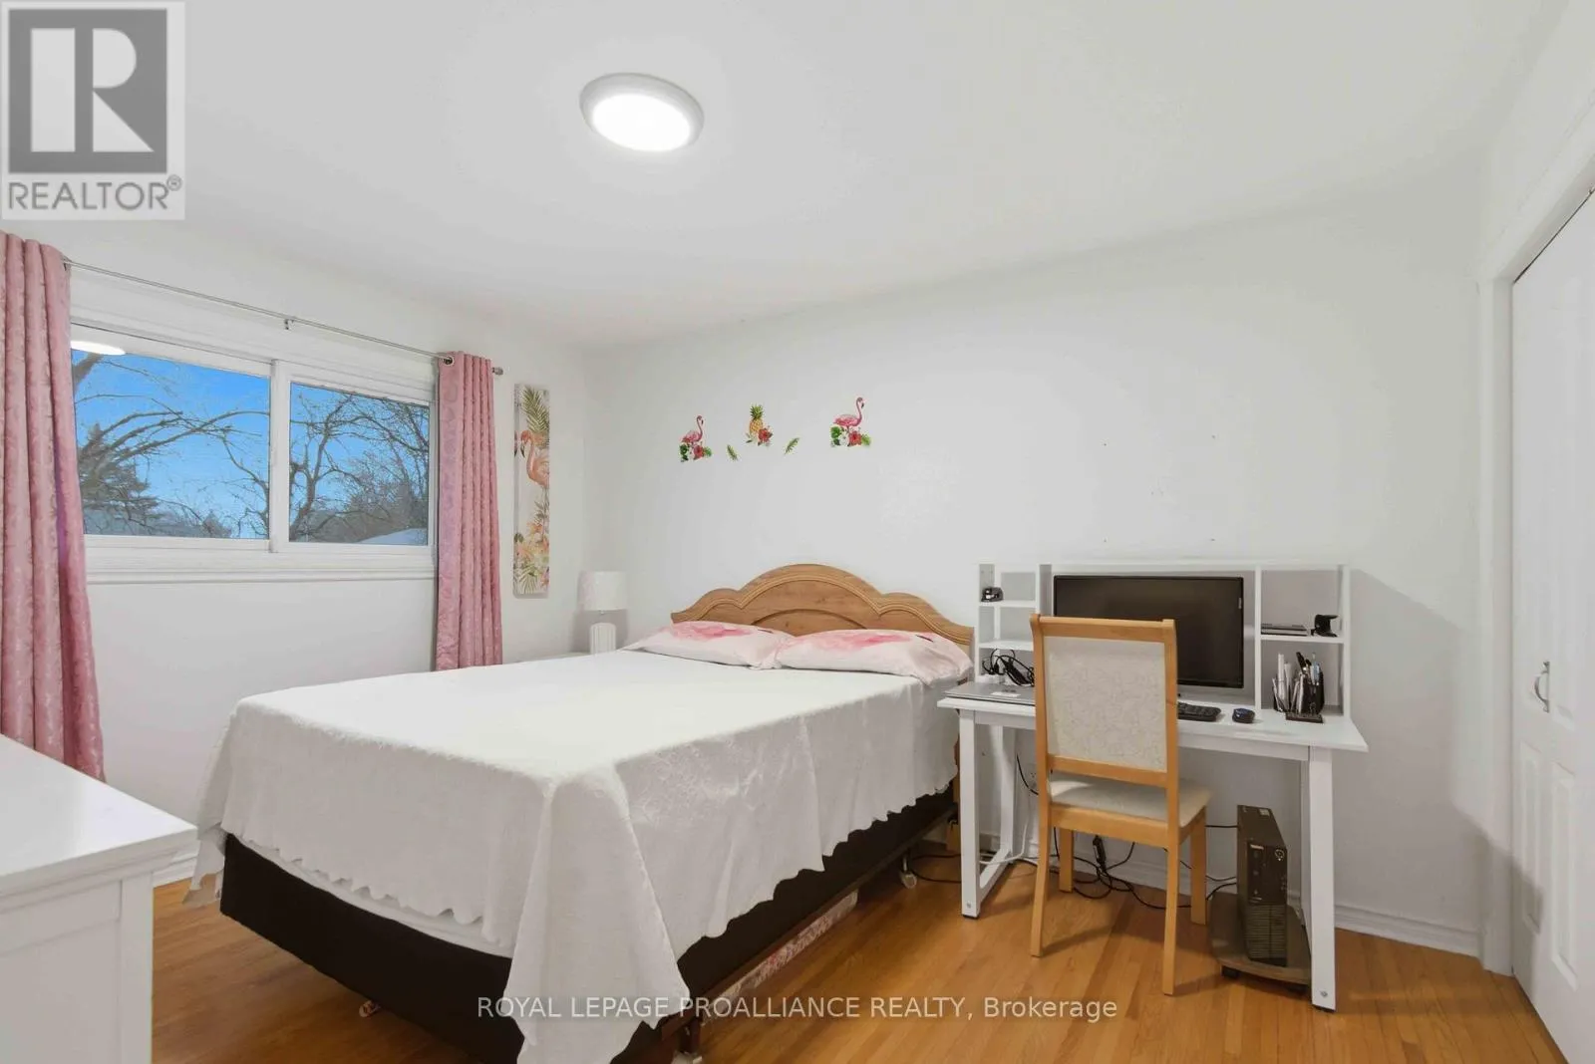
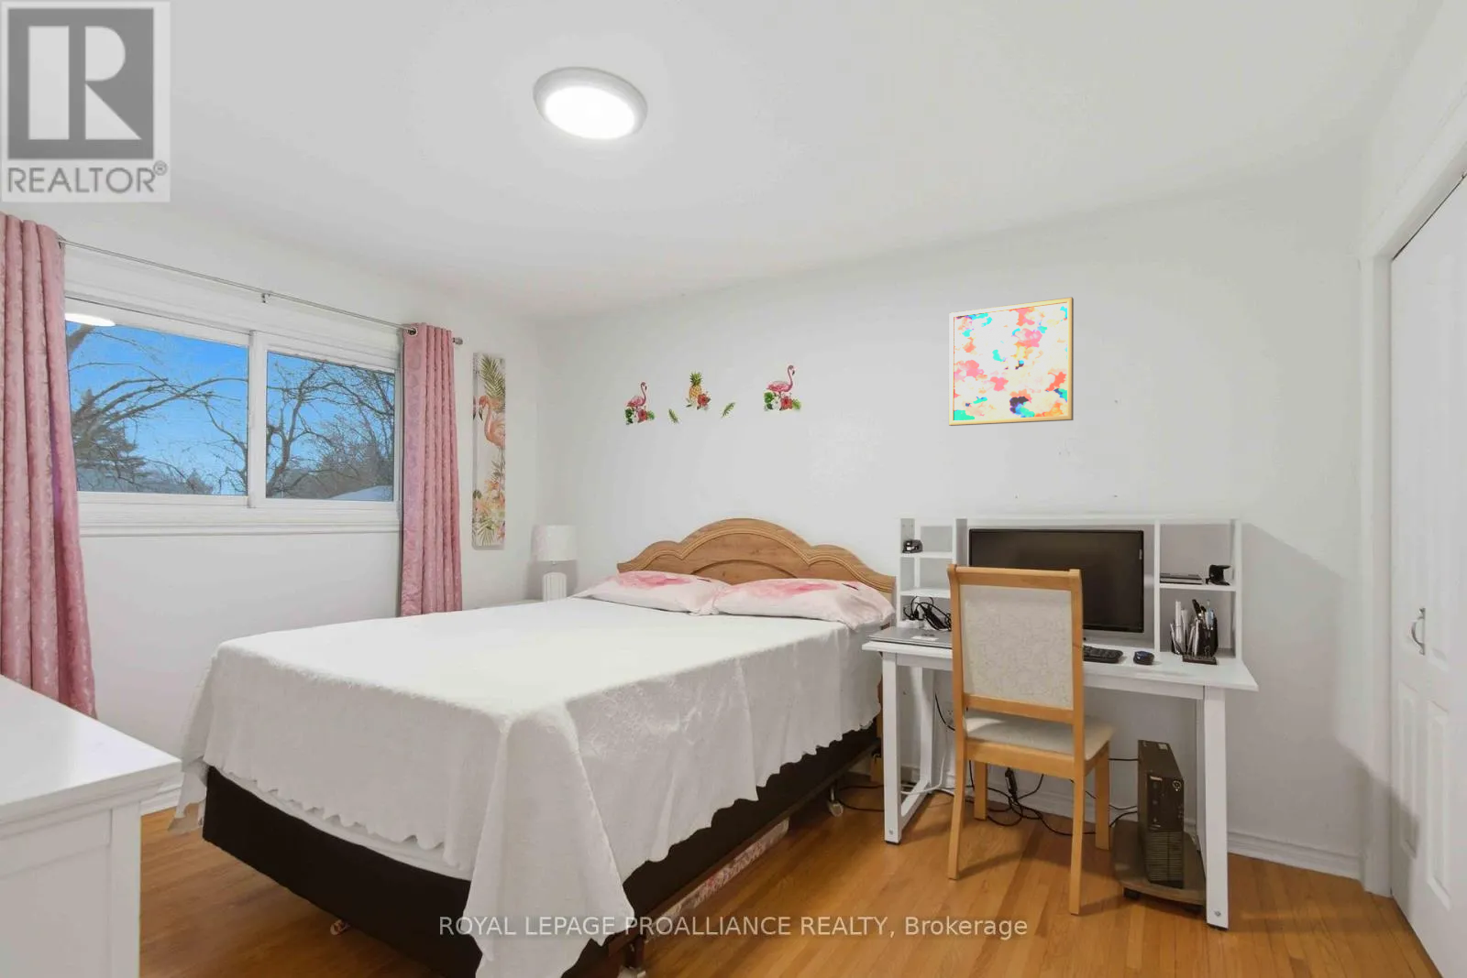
+ wall art (1008, 365)
